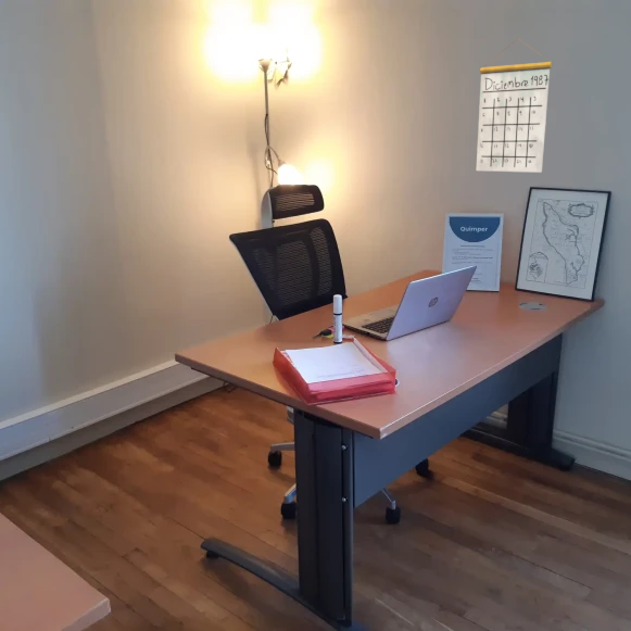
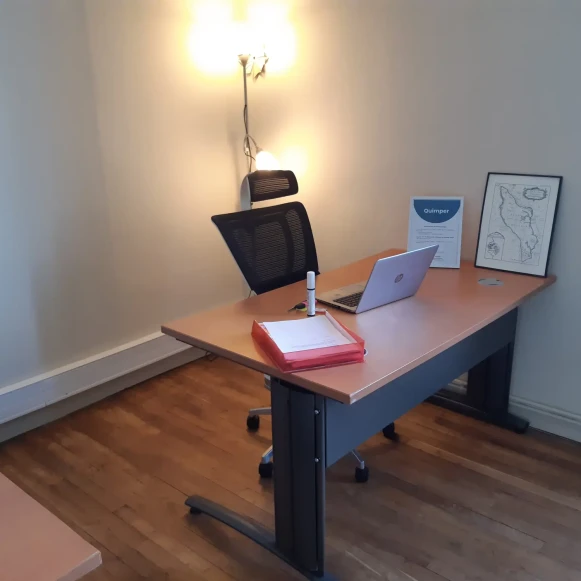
- calendar (512, 106)
